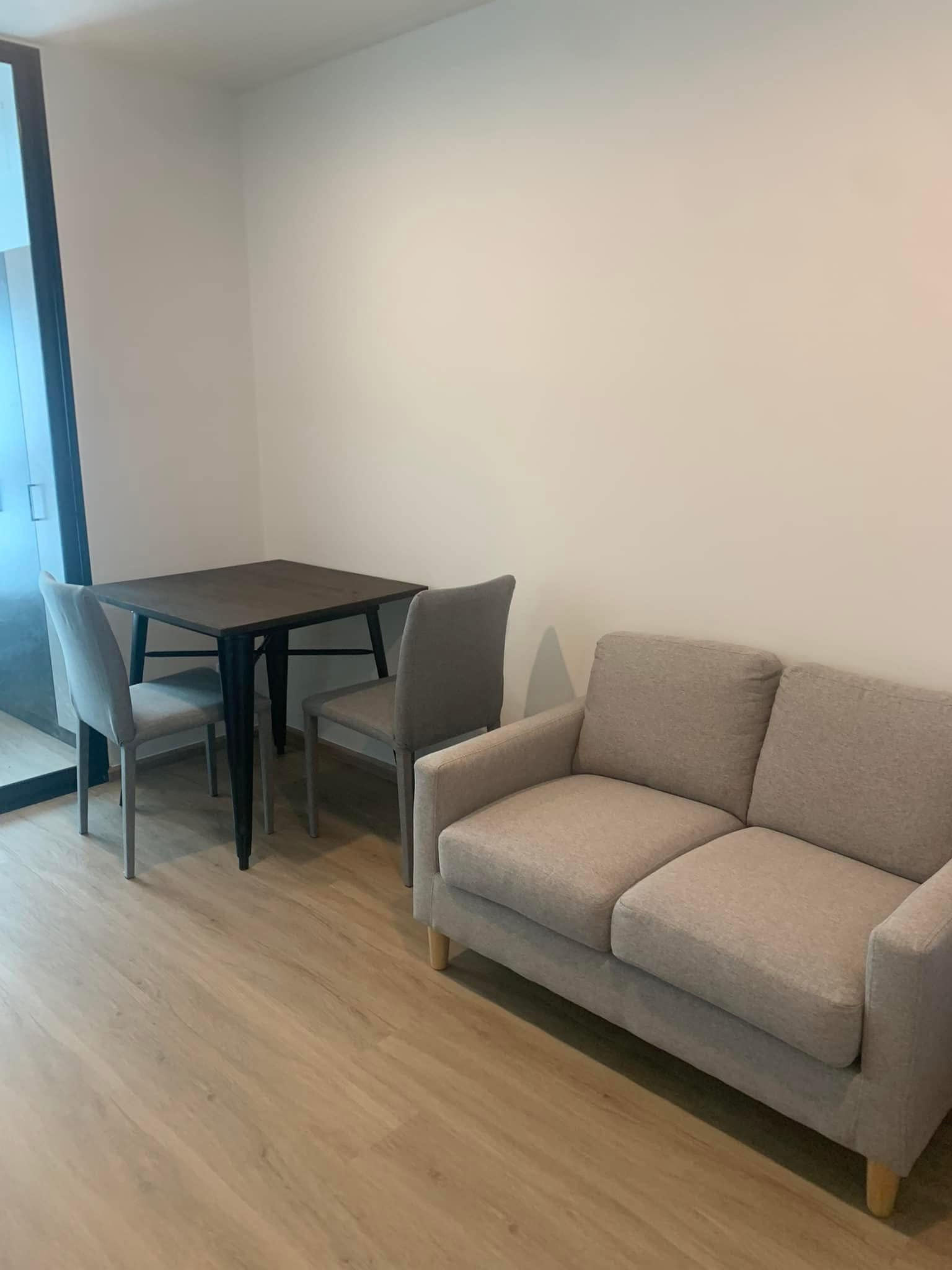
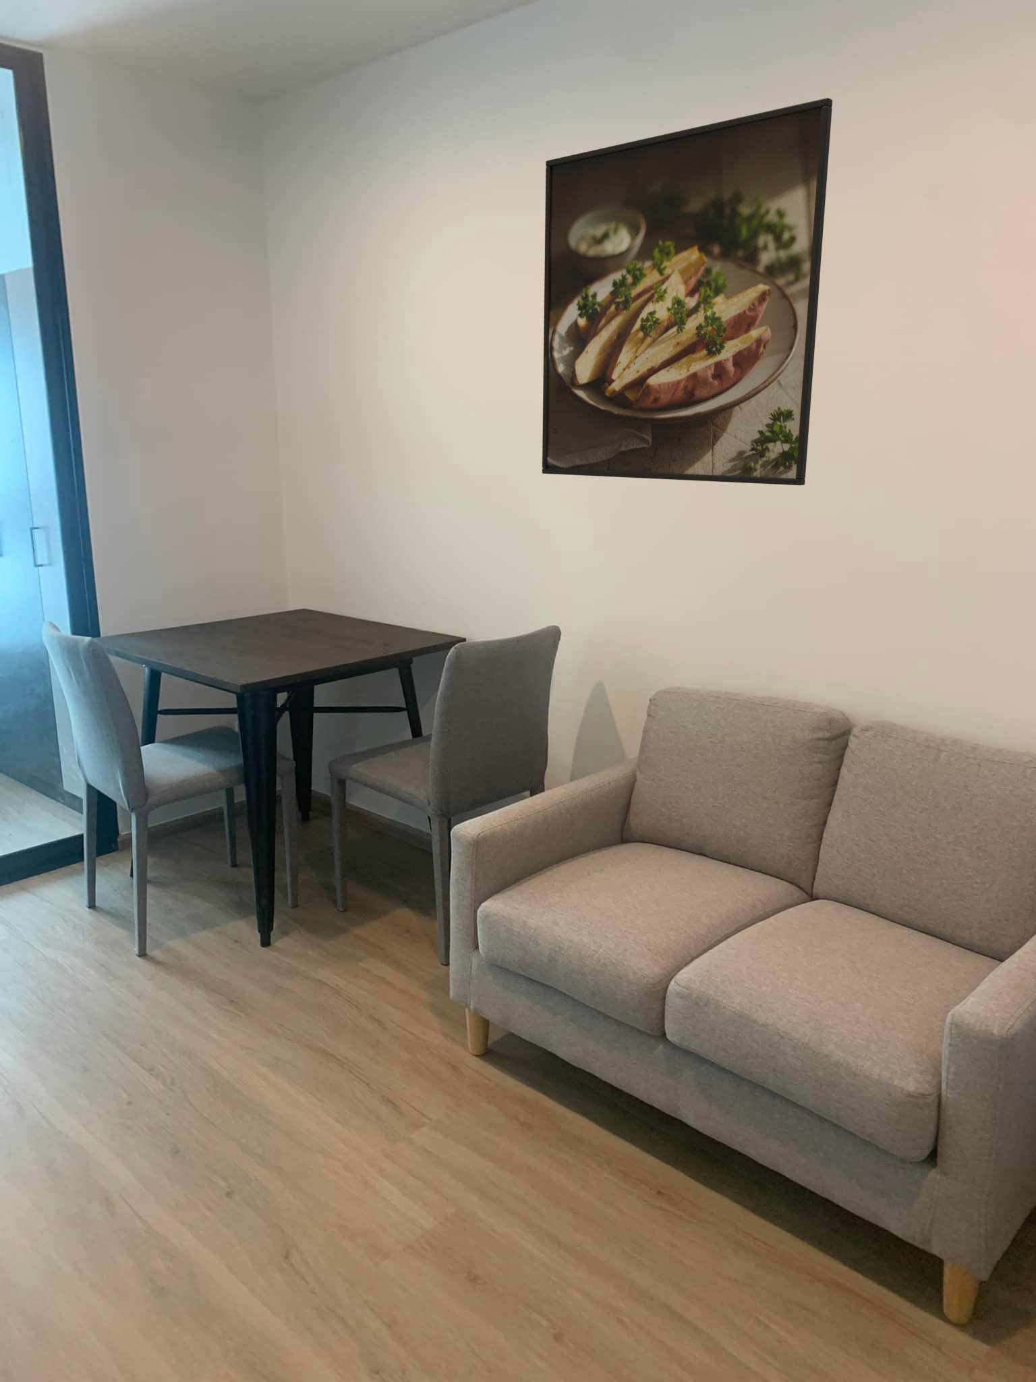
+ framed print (667, 312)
